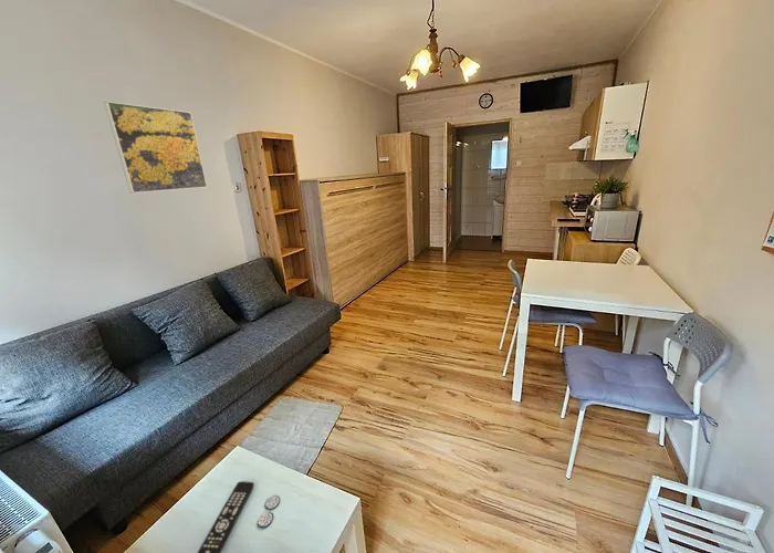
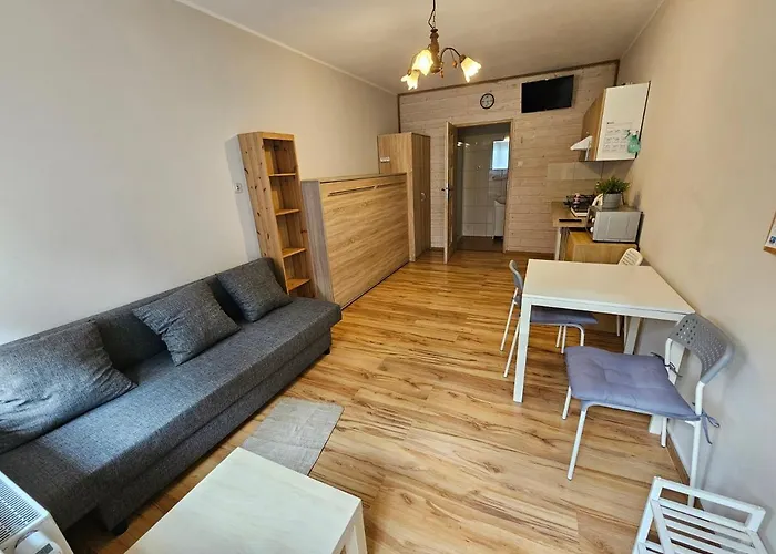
- coaster (269, 509)
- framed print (161, 149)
- remote control (228, 518)
